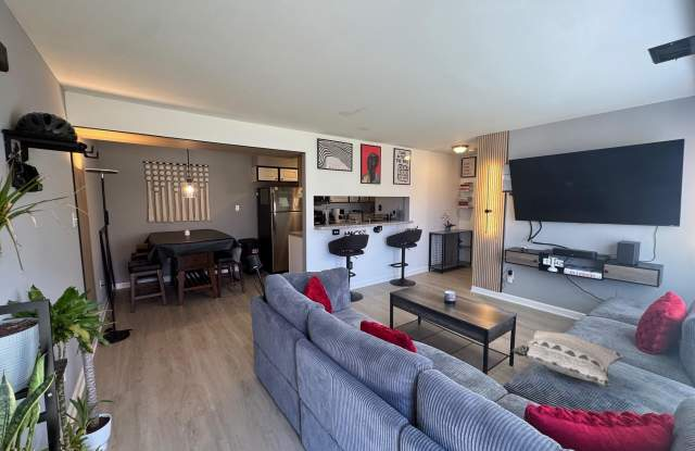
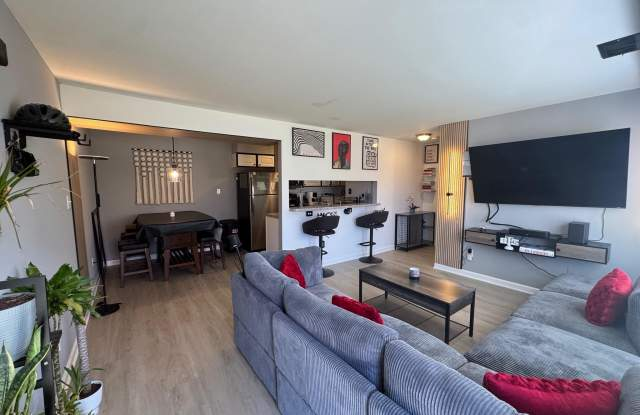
- decorative pillow (566, 353)
